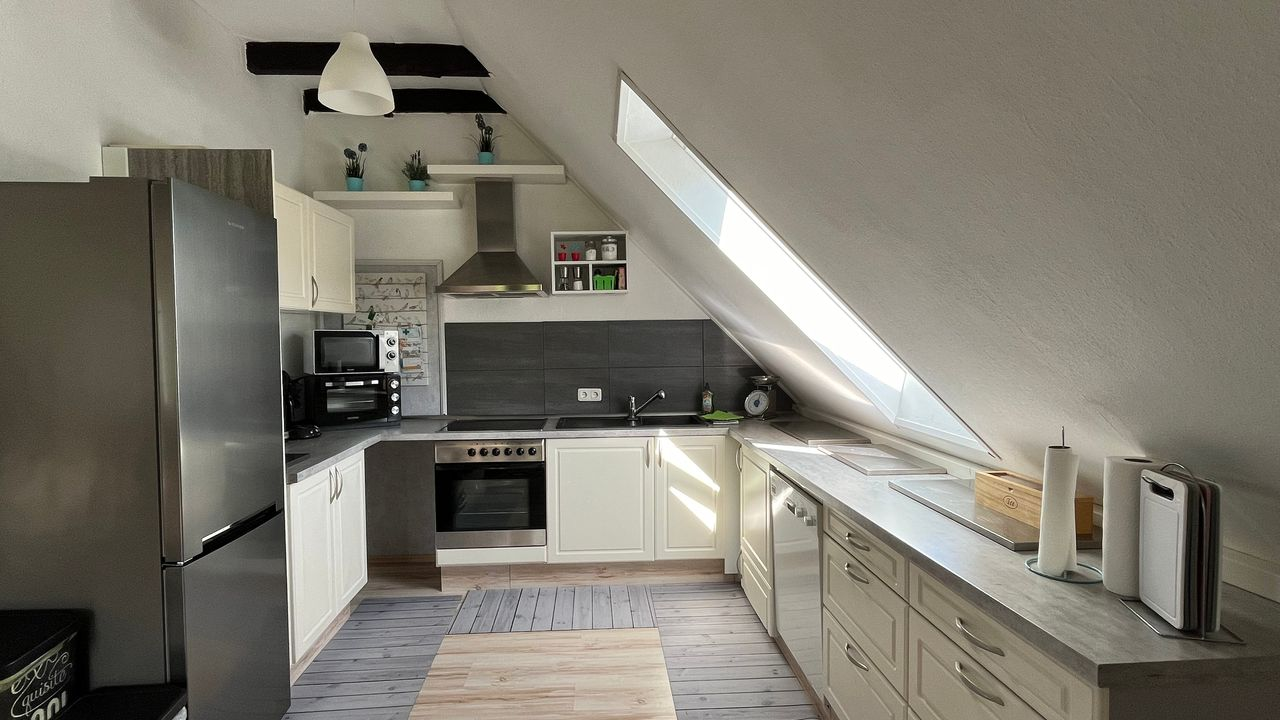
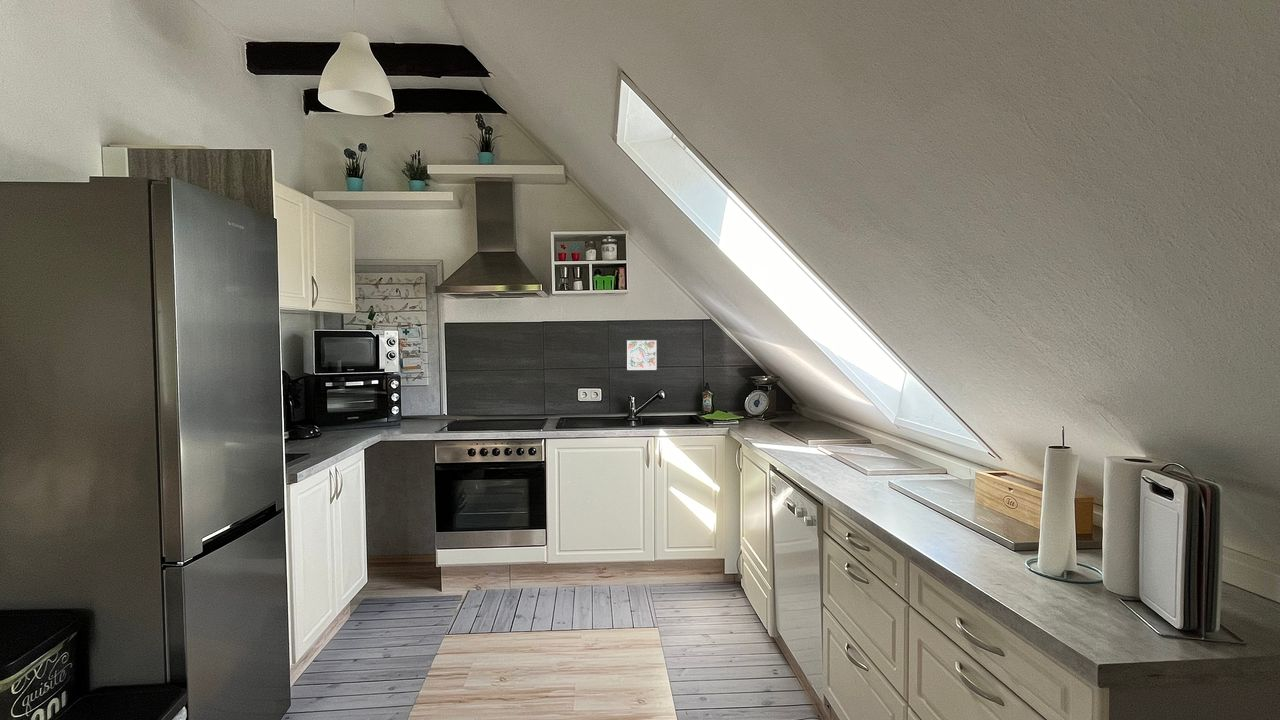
+ decorative tile (641, 355)
